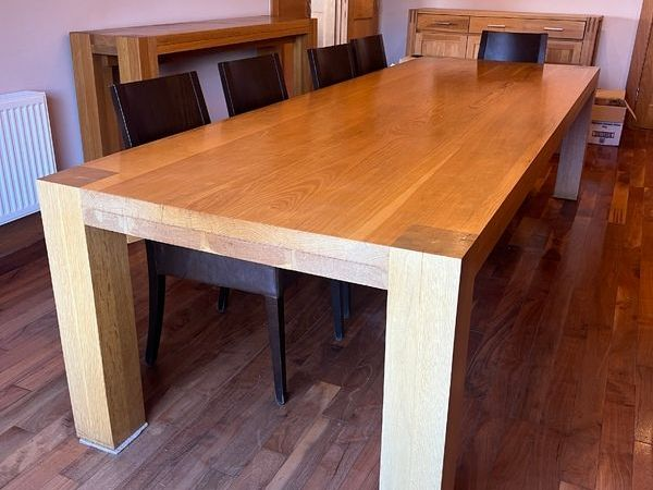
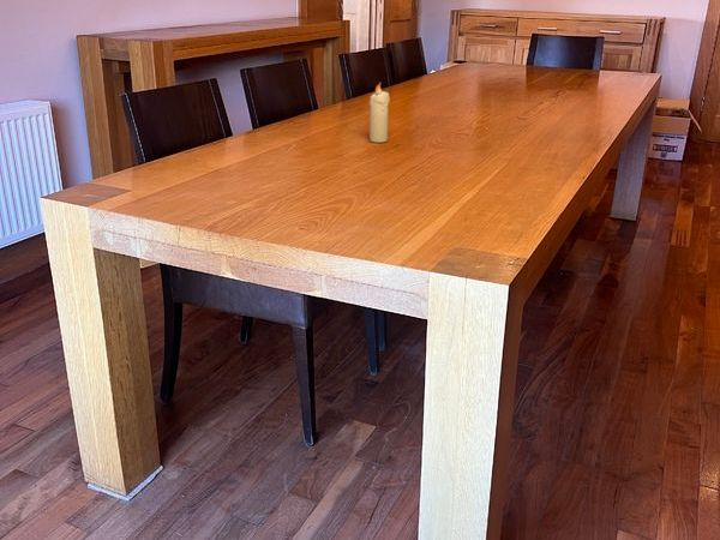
+ candle (379, 112)
